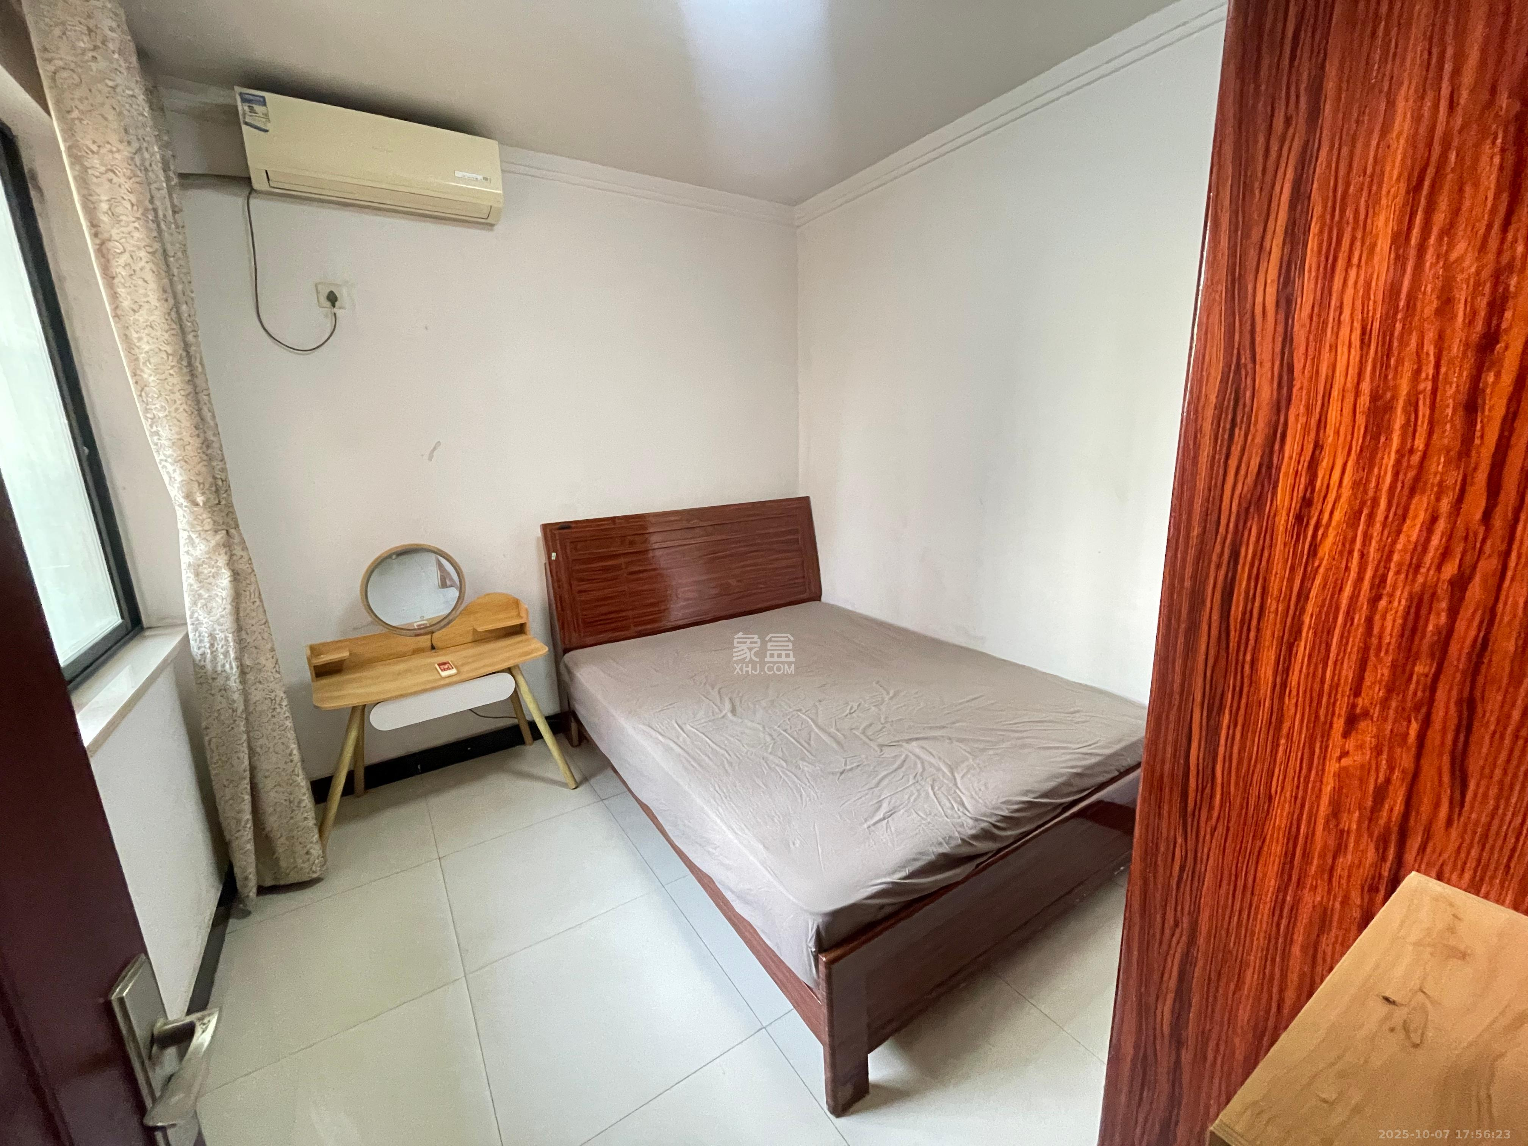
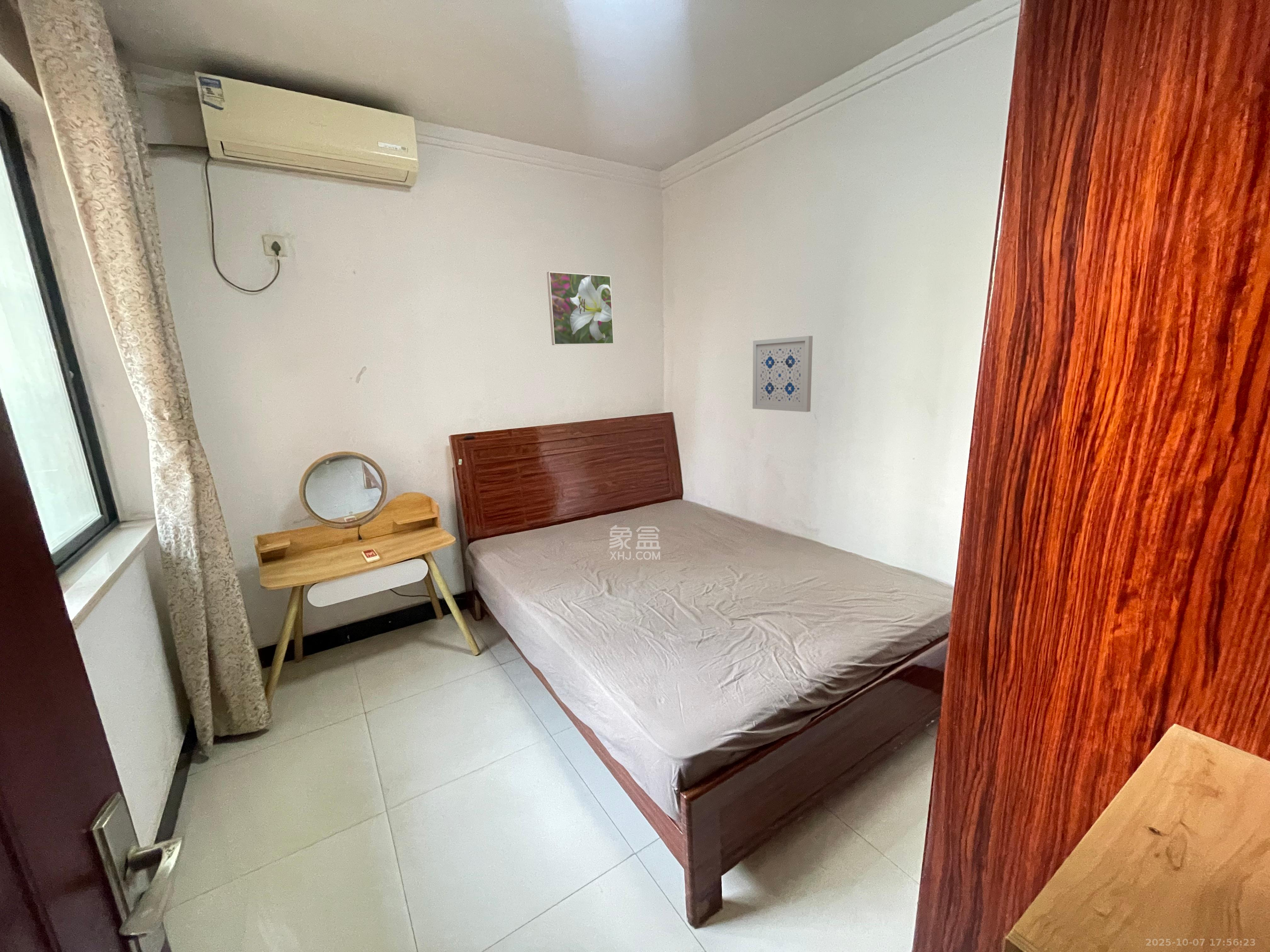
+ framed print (582, 310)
+ wall art (781, 375)
